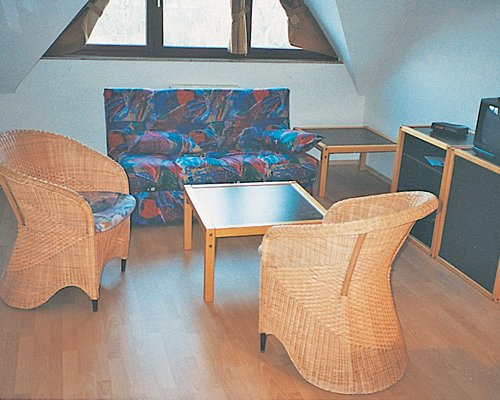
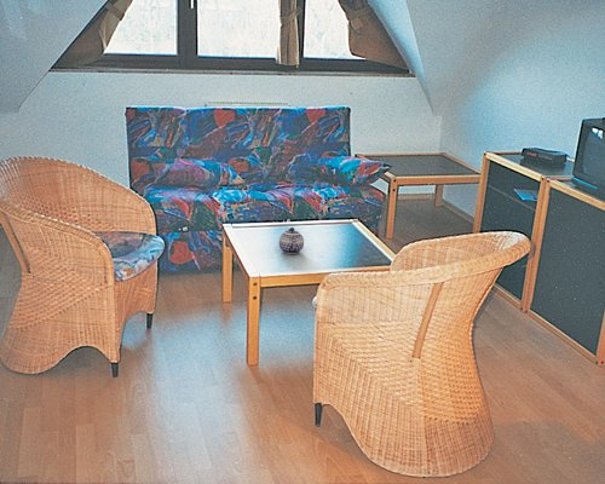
+ teapot (290, 240)
